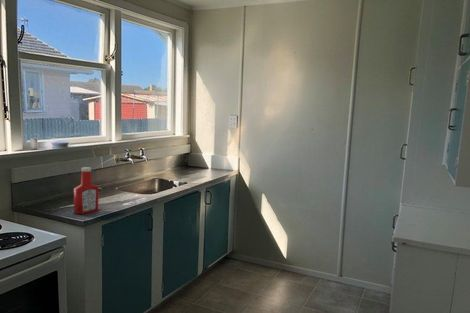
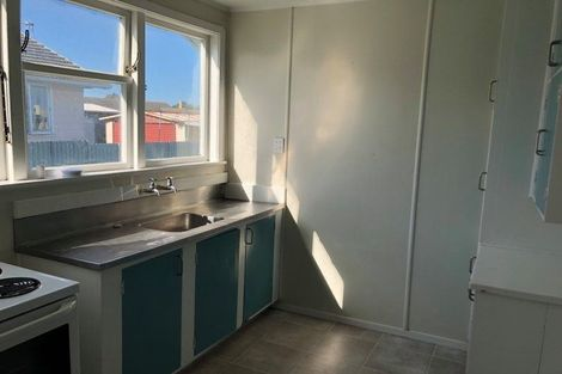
- soap bottle (86, 189)
